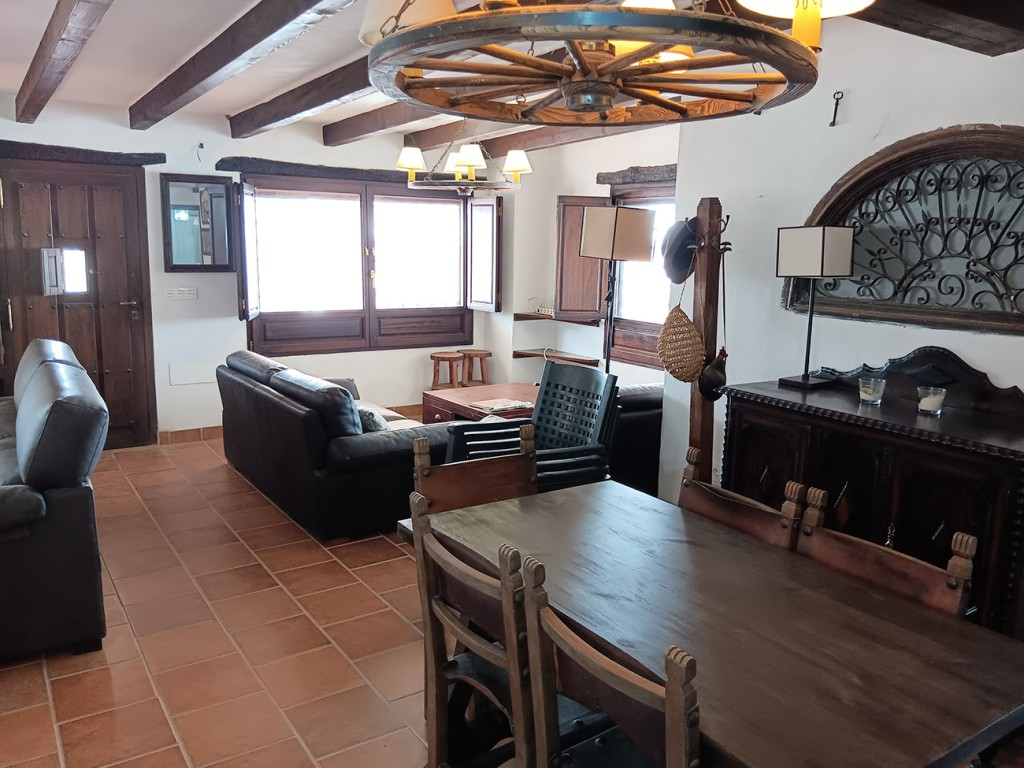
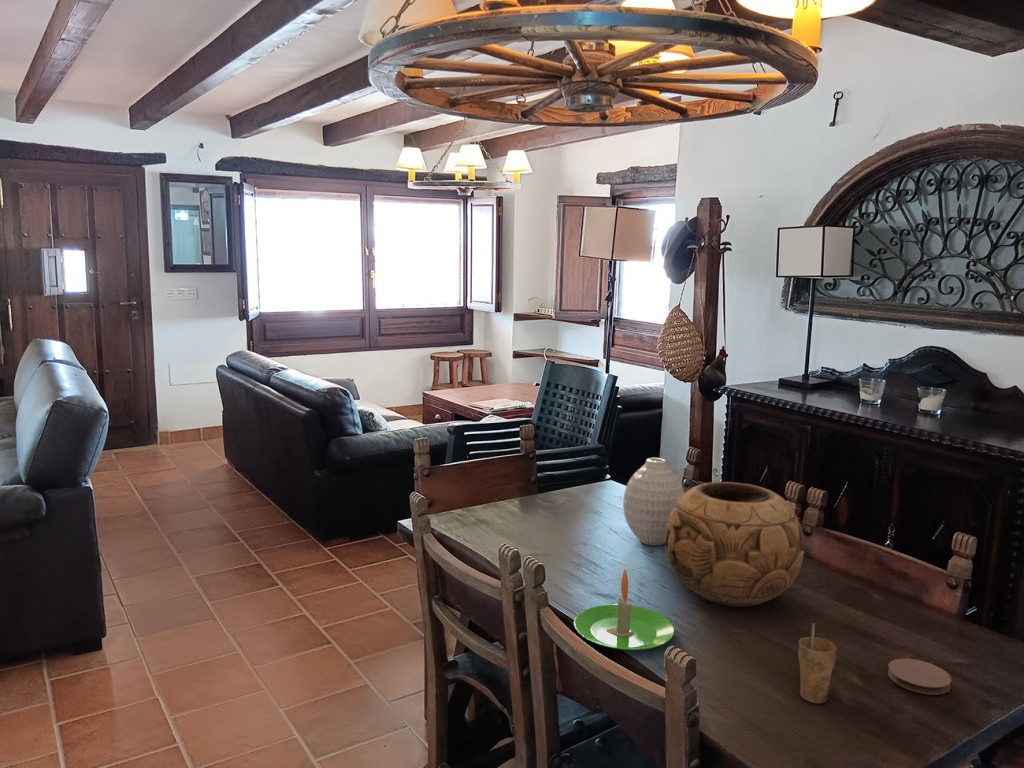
+ coaster (919, 676)
+ vase (654, 500)
+ candle (624, 601)
+ cup (816, 663)
+ decorative bowl (732, 542)
